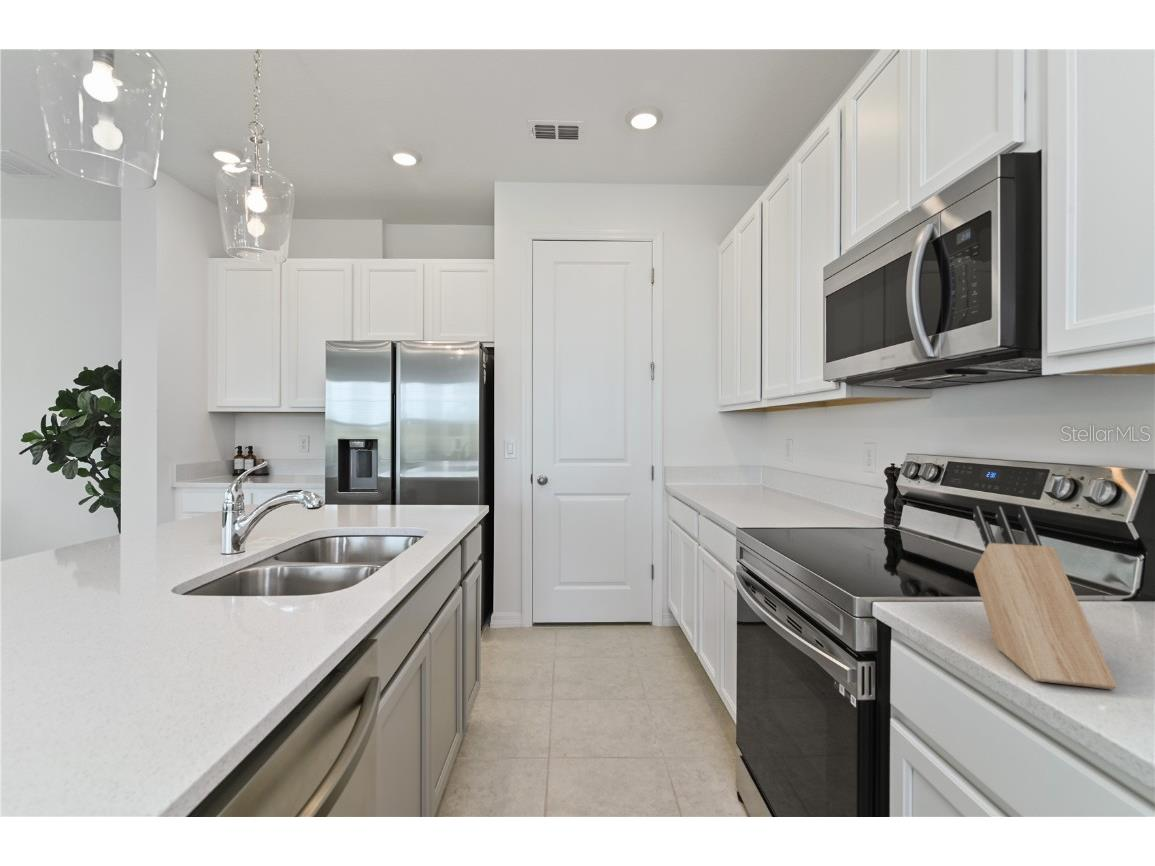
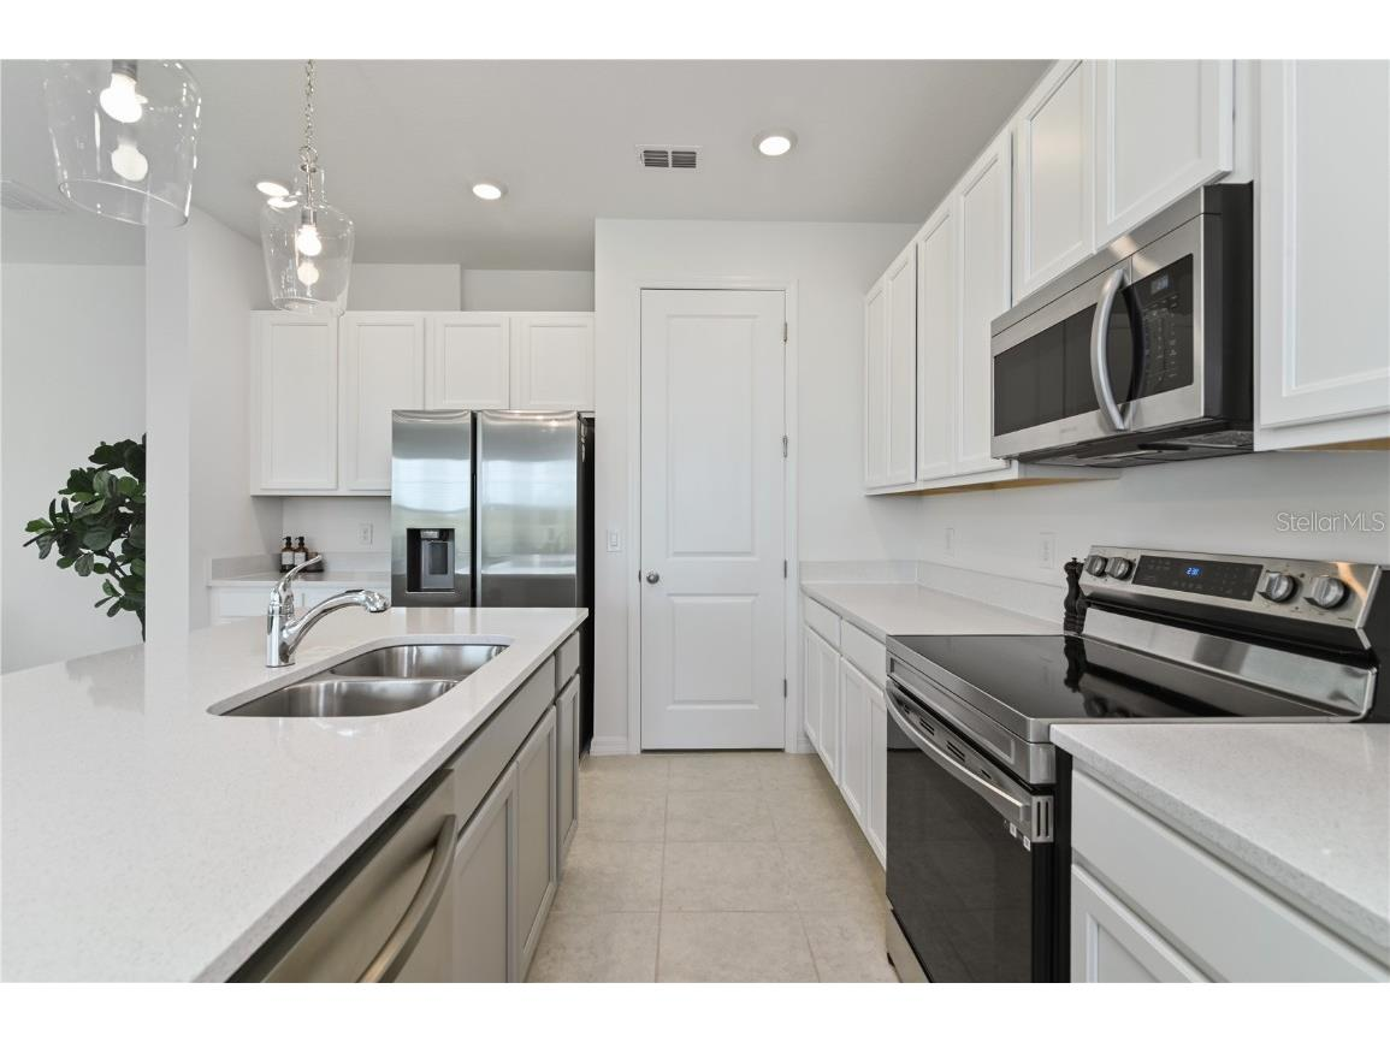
- knife block (1029, 582)
